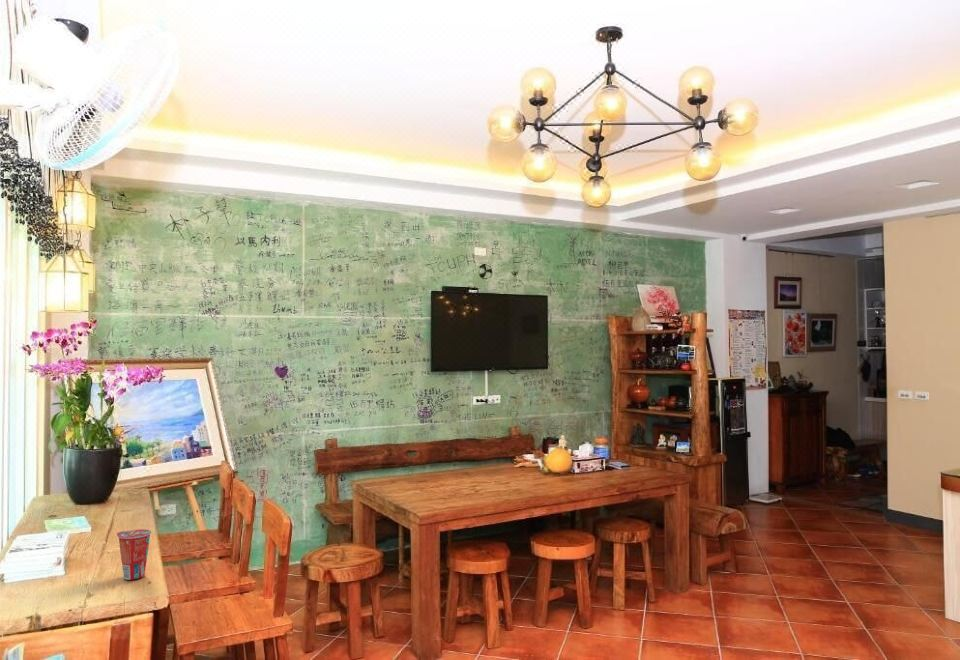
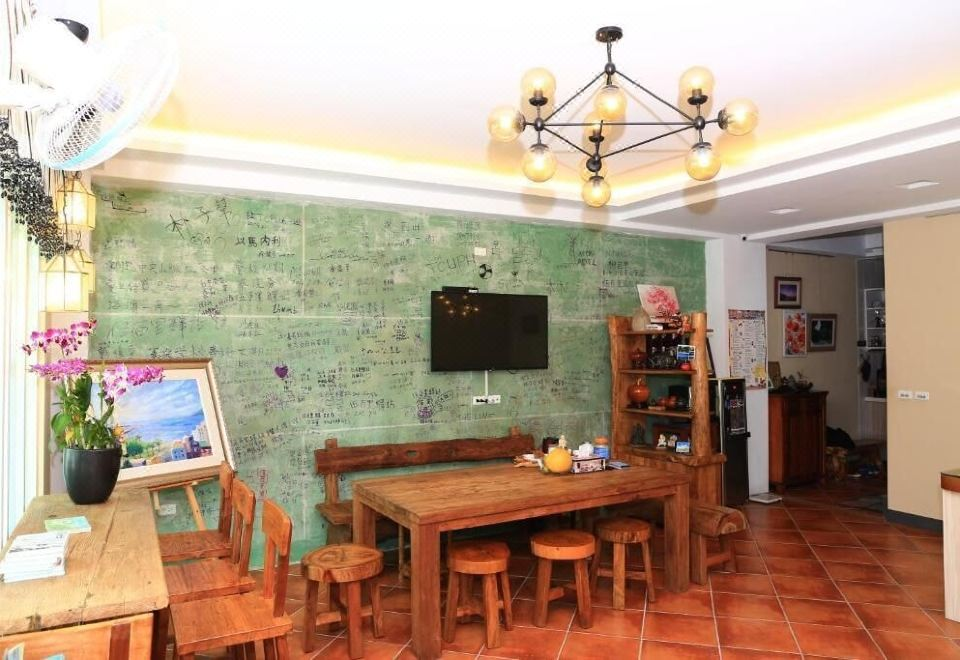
- cup (132, 554)
